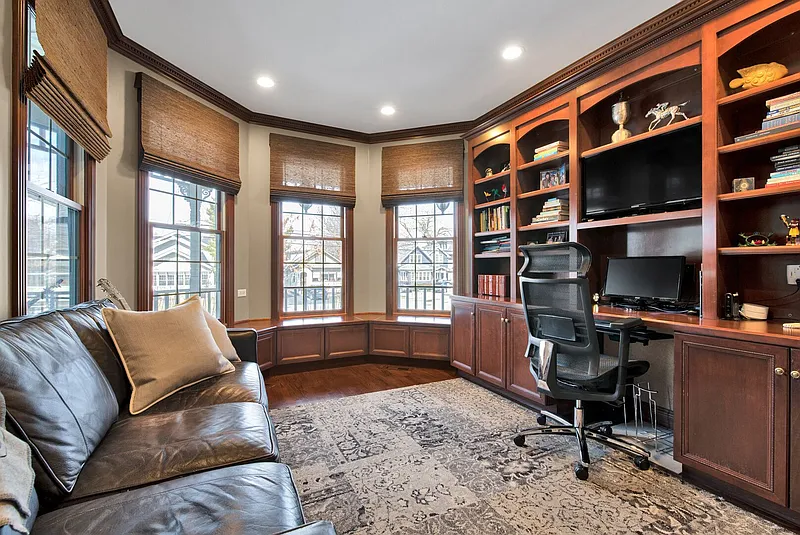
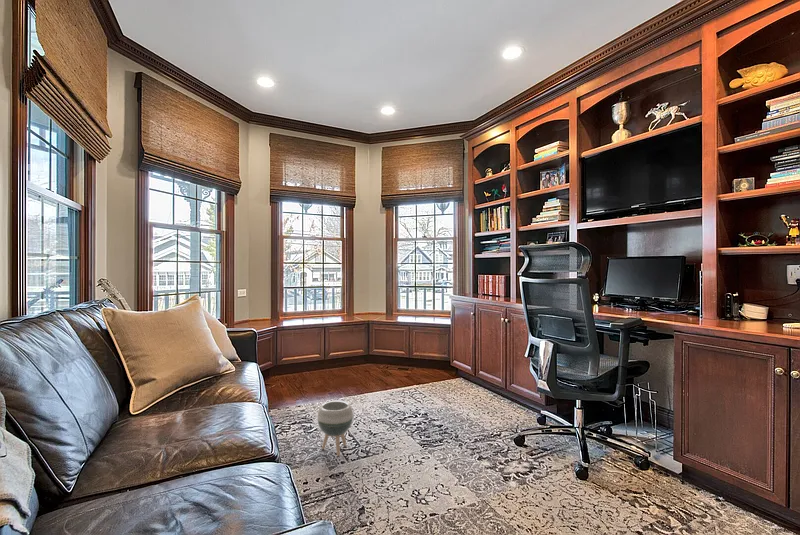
+ planter (335, 427)
